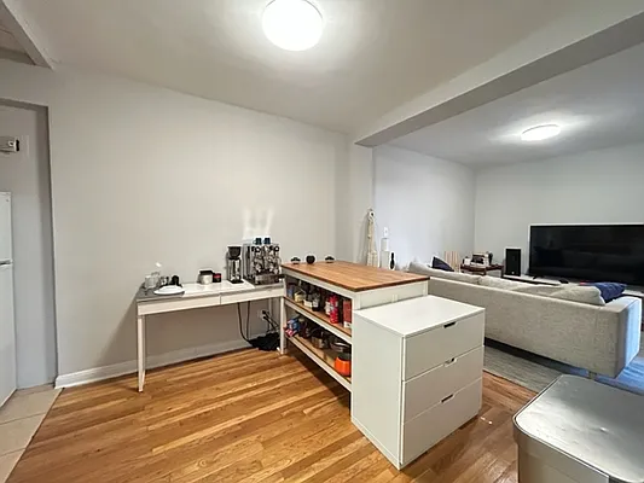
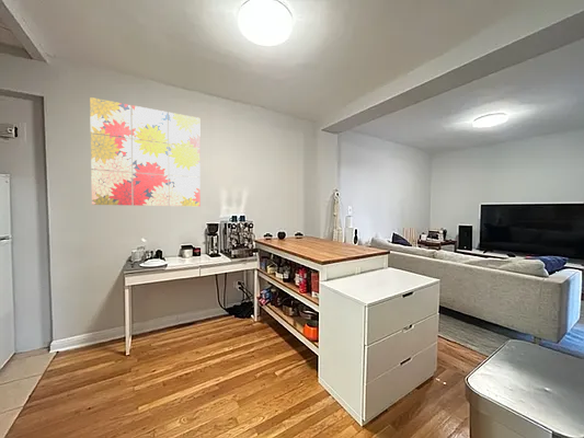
+ wall art (150, 157)
